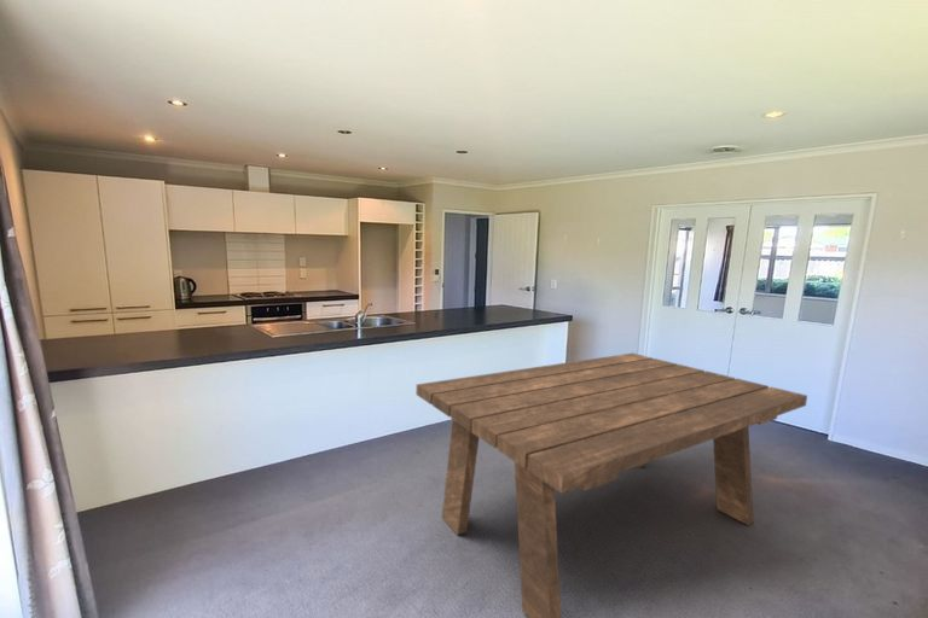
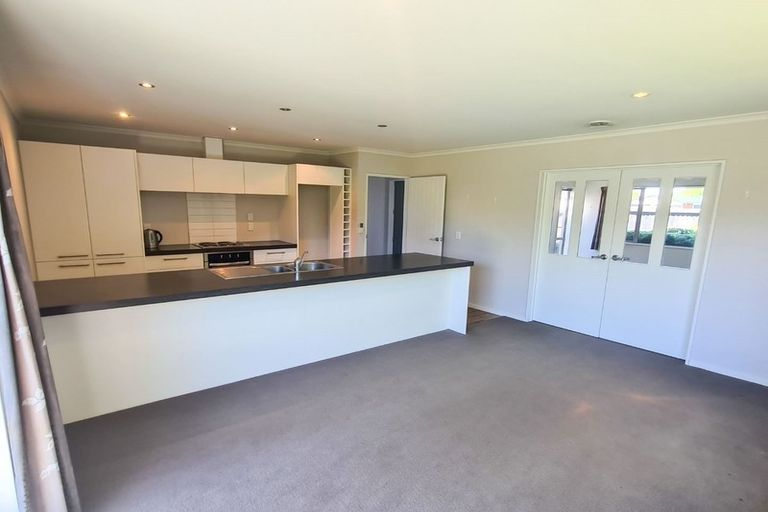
- dining table (607, 455)
